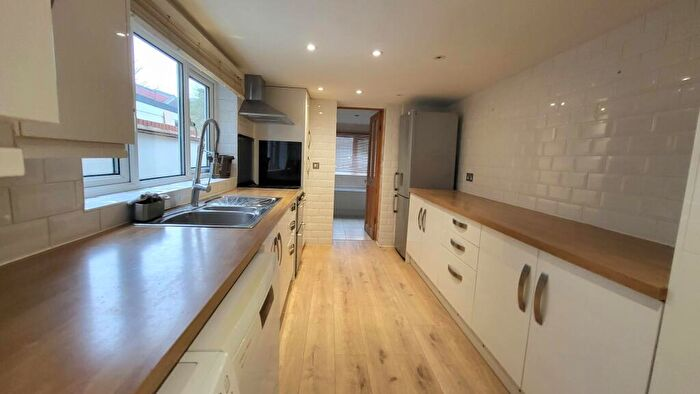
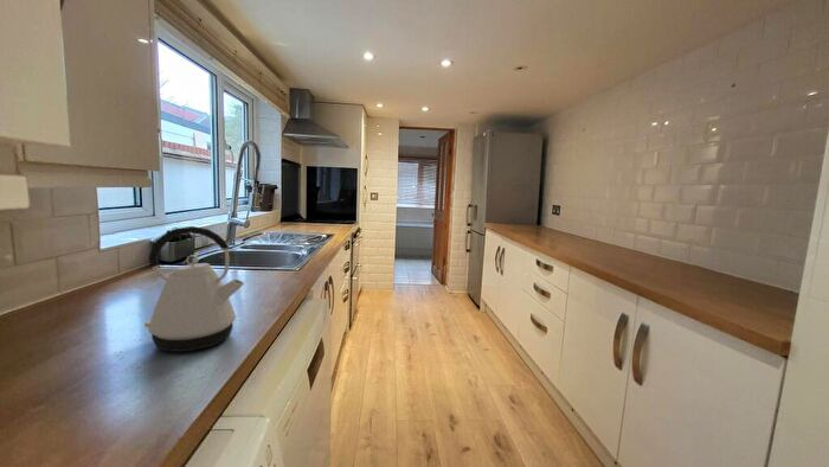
+ kettle (195, 283)
